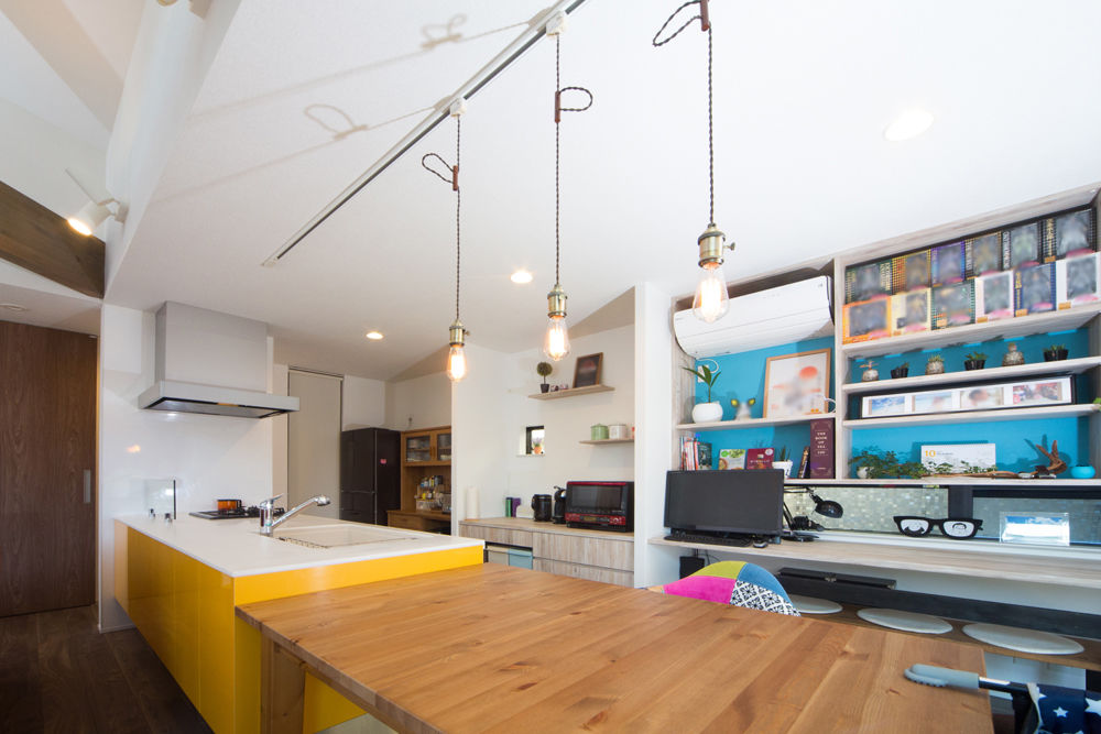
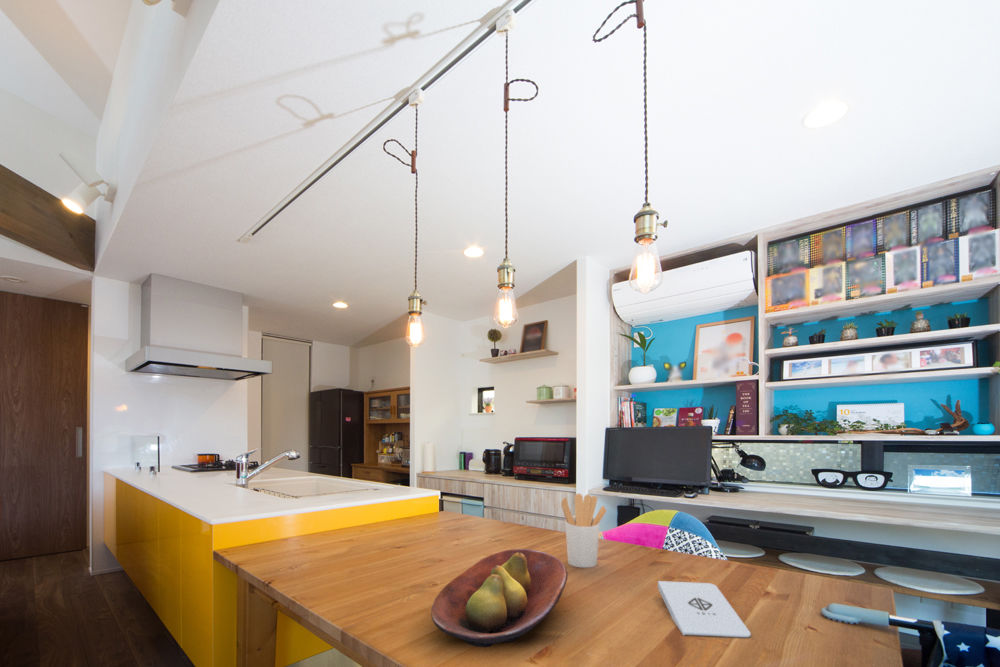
+ notepad (700, 609)
+ utensil holder (583, 528)
+ fruit bowl (504, 588)
